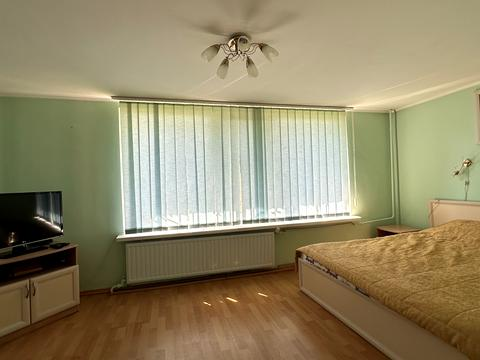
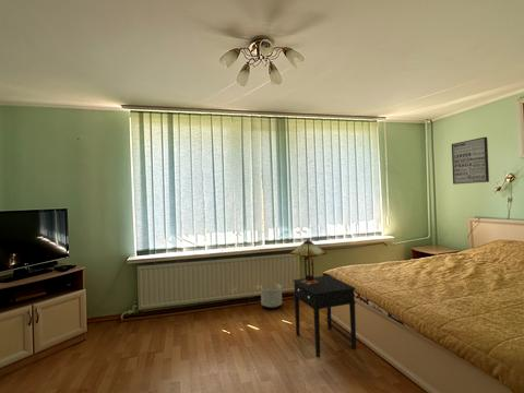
+ planter (271, 296)
+ wall art (468, 162)
+ side table (322, 308)
+ table lamp (308, 260)
